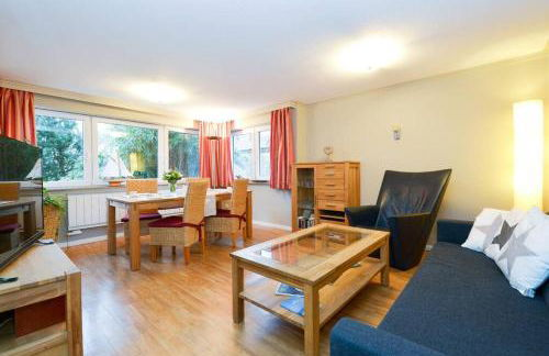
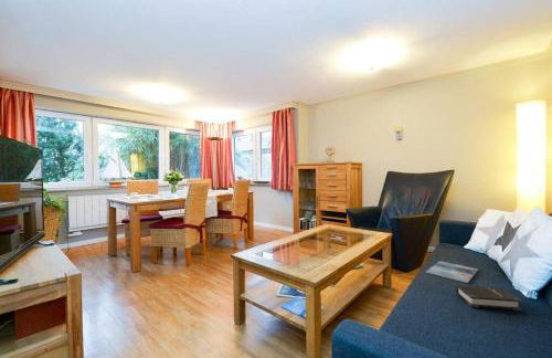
+ hardback book (486, 296)
+ magazine (452, 271)
